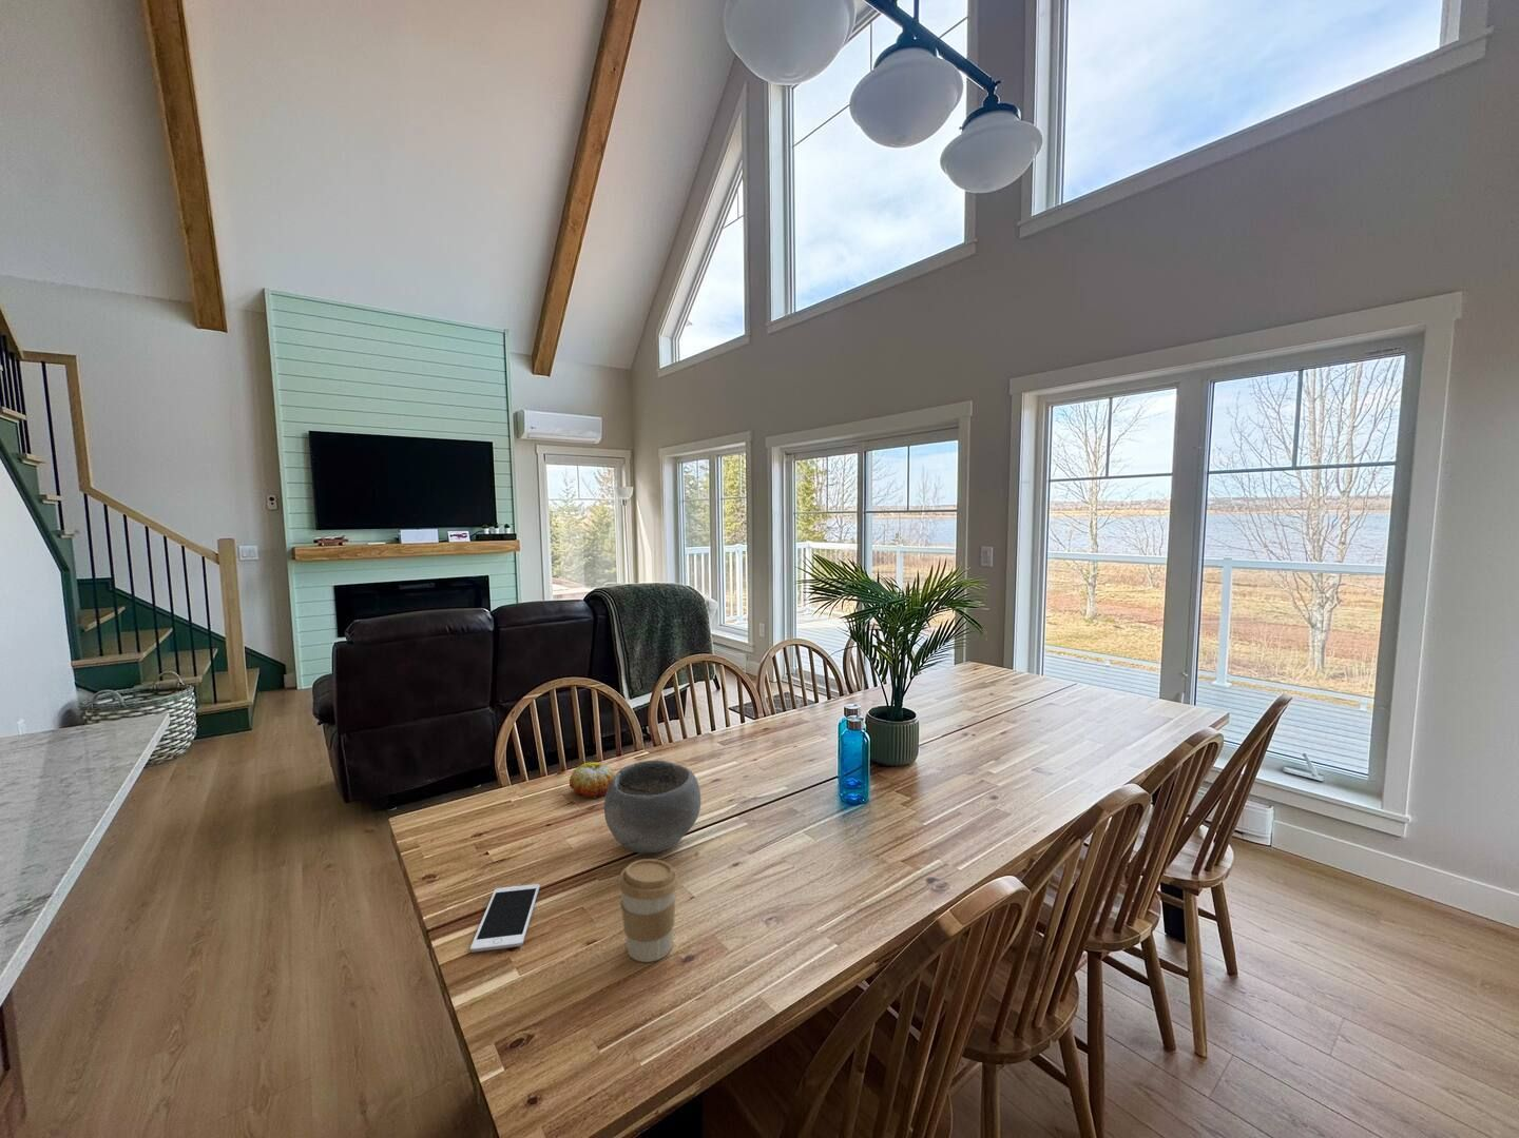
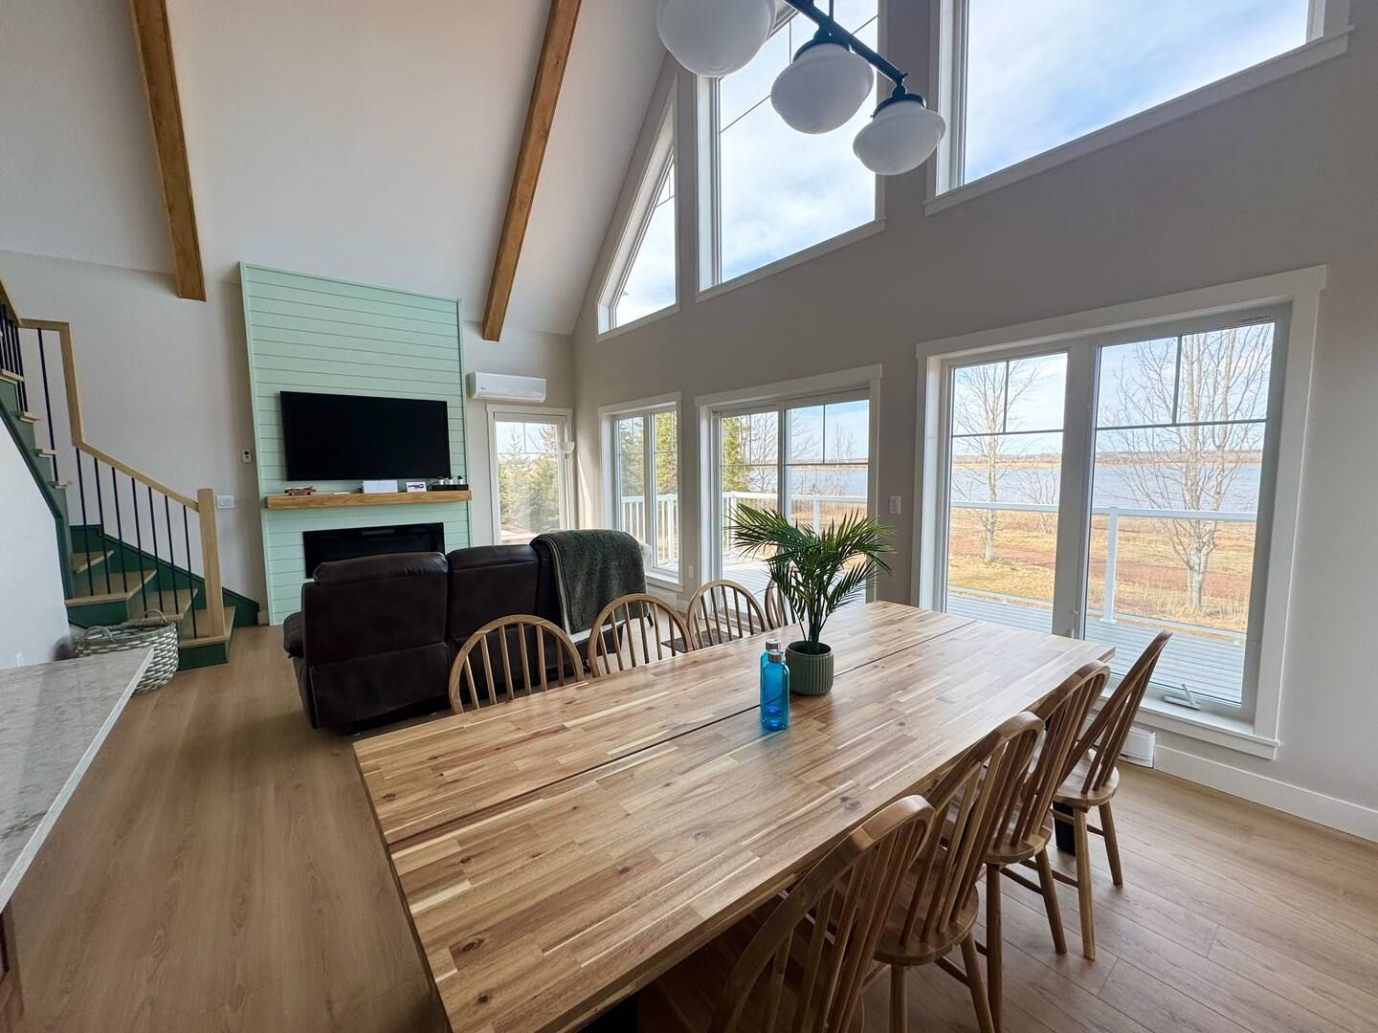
- cell phone (507, 914)
- coffee cup (648, 906)
- fruit (593, 778)
- bowl (653, 808)
